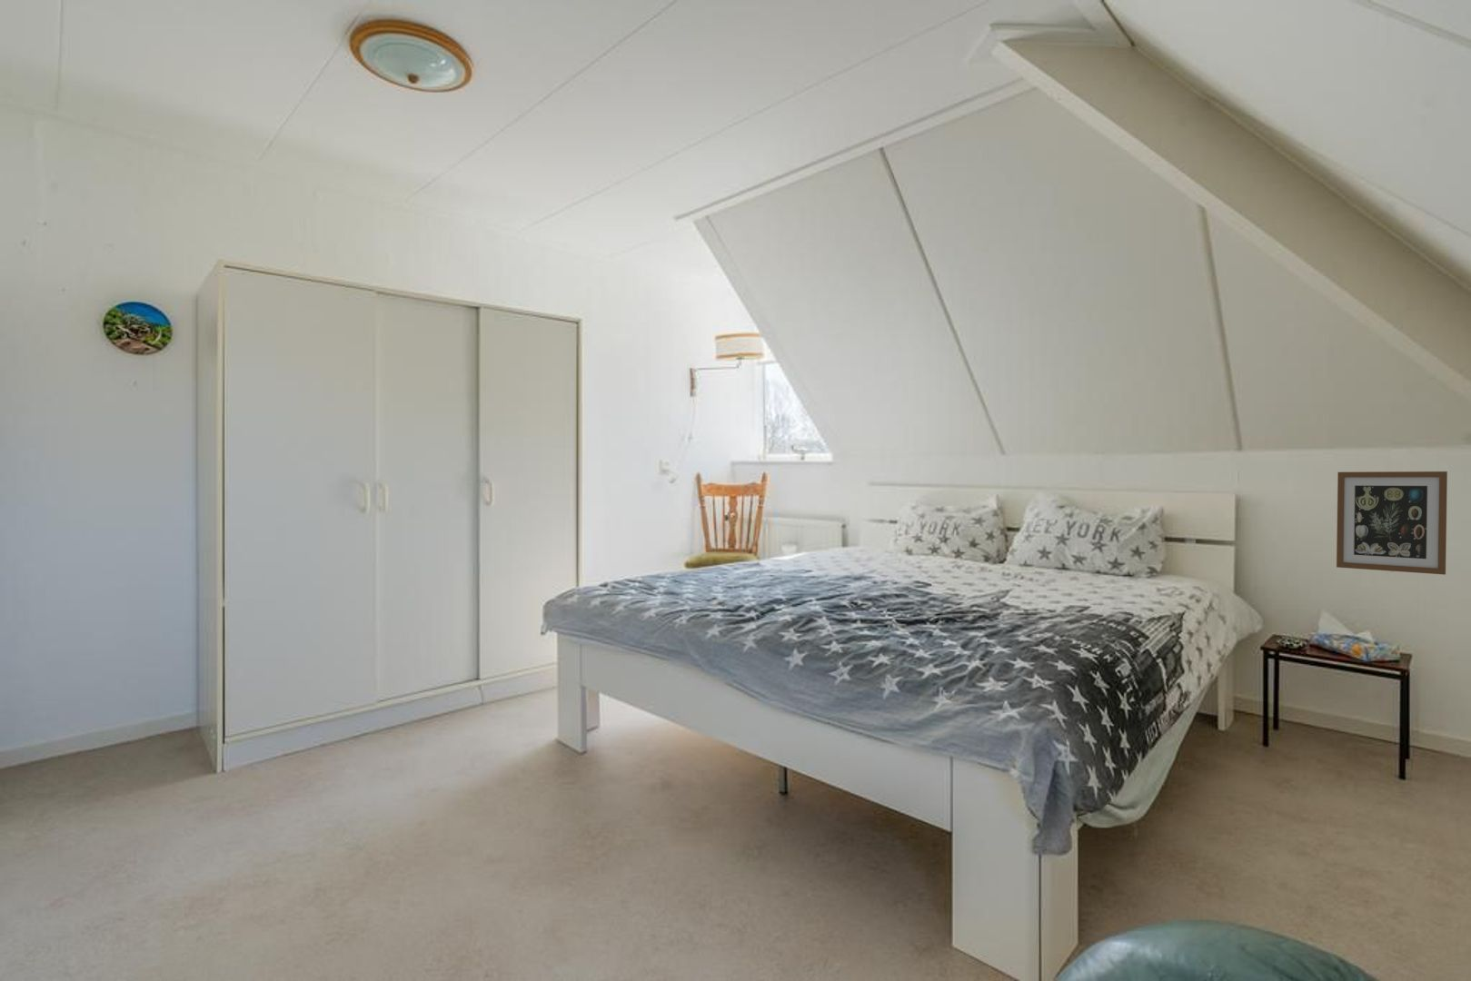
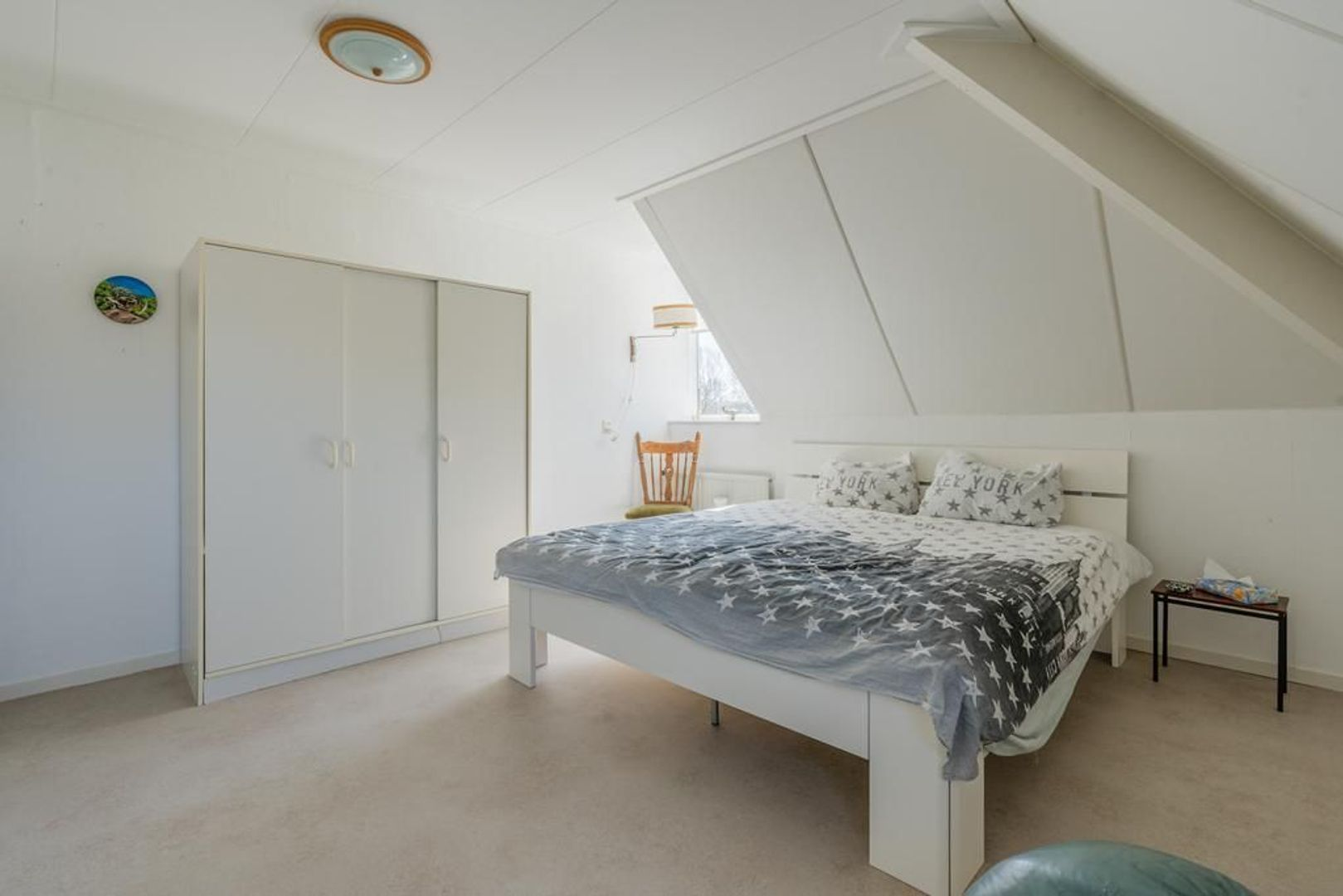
- wall art (1389, 520)
